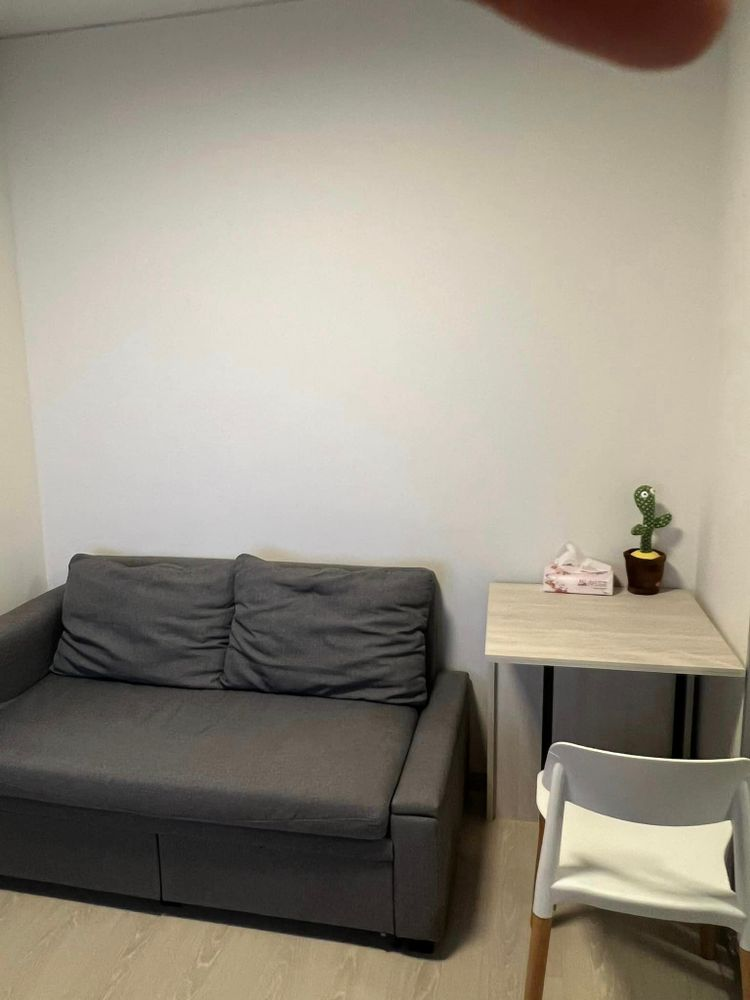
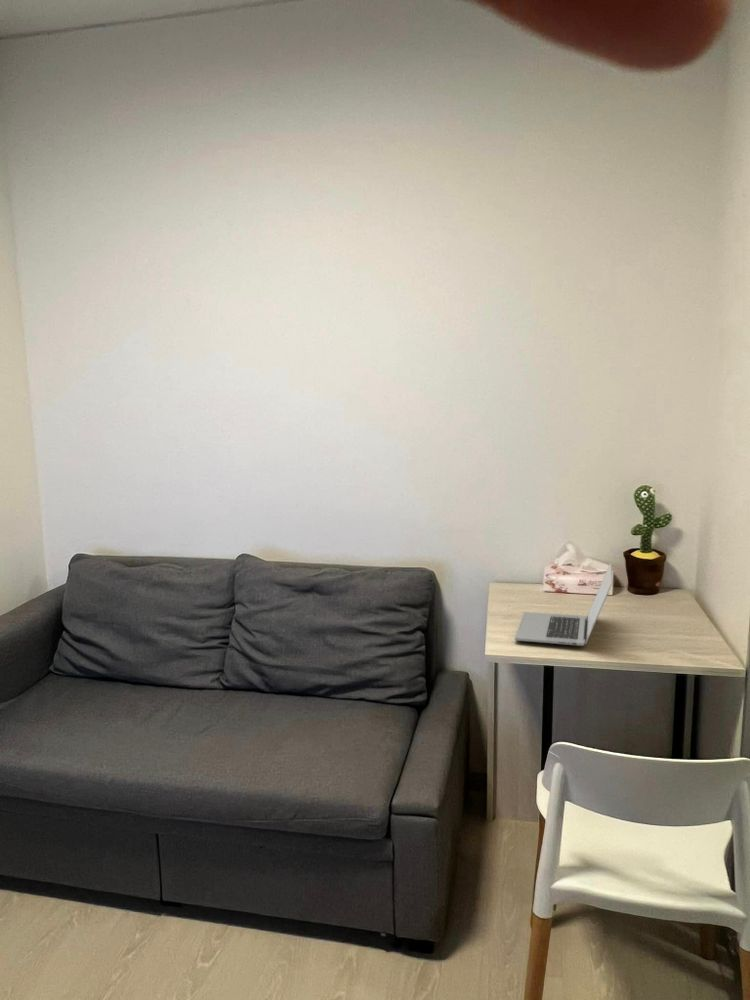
+ laptop (562, 614)
